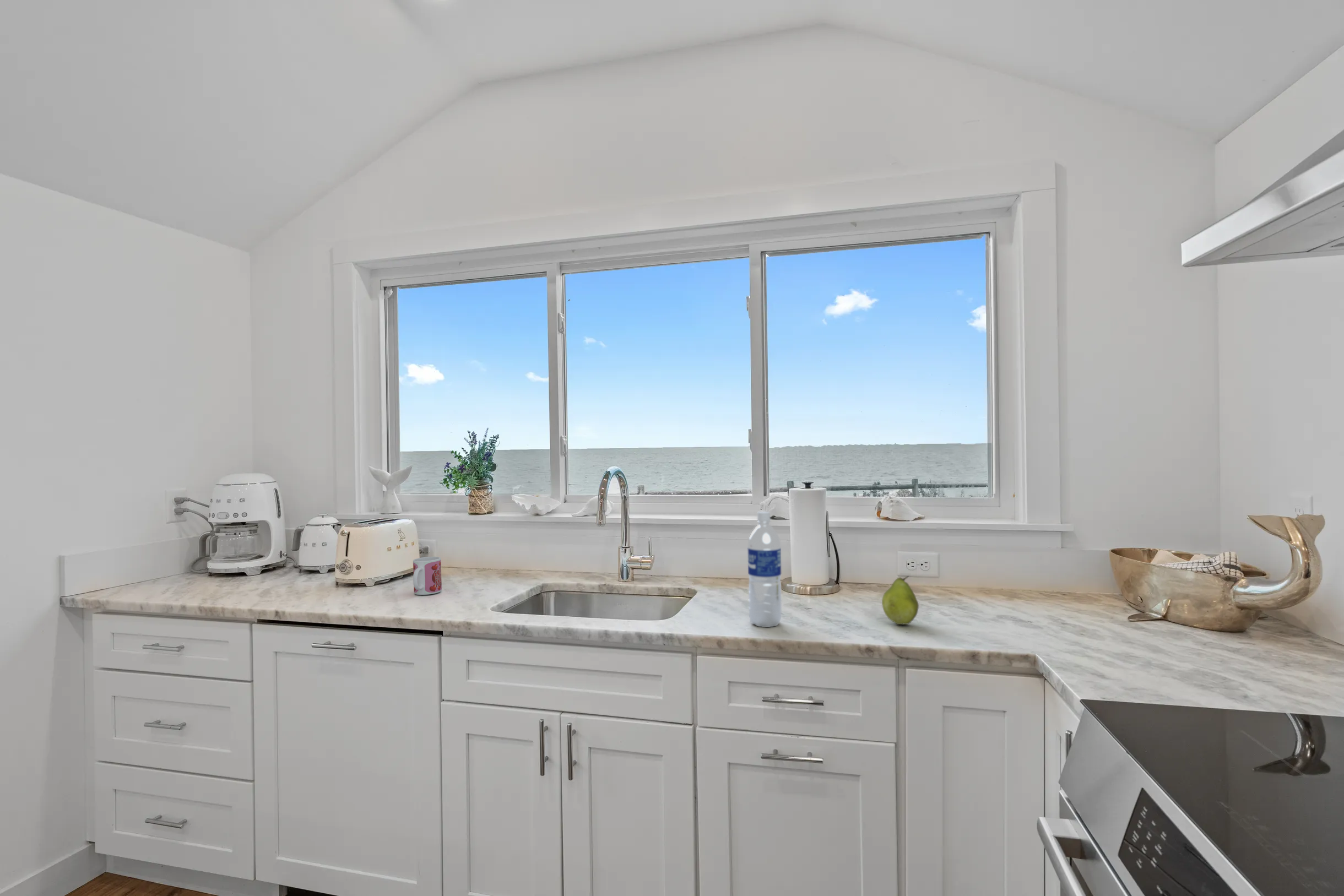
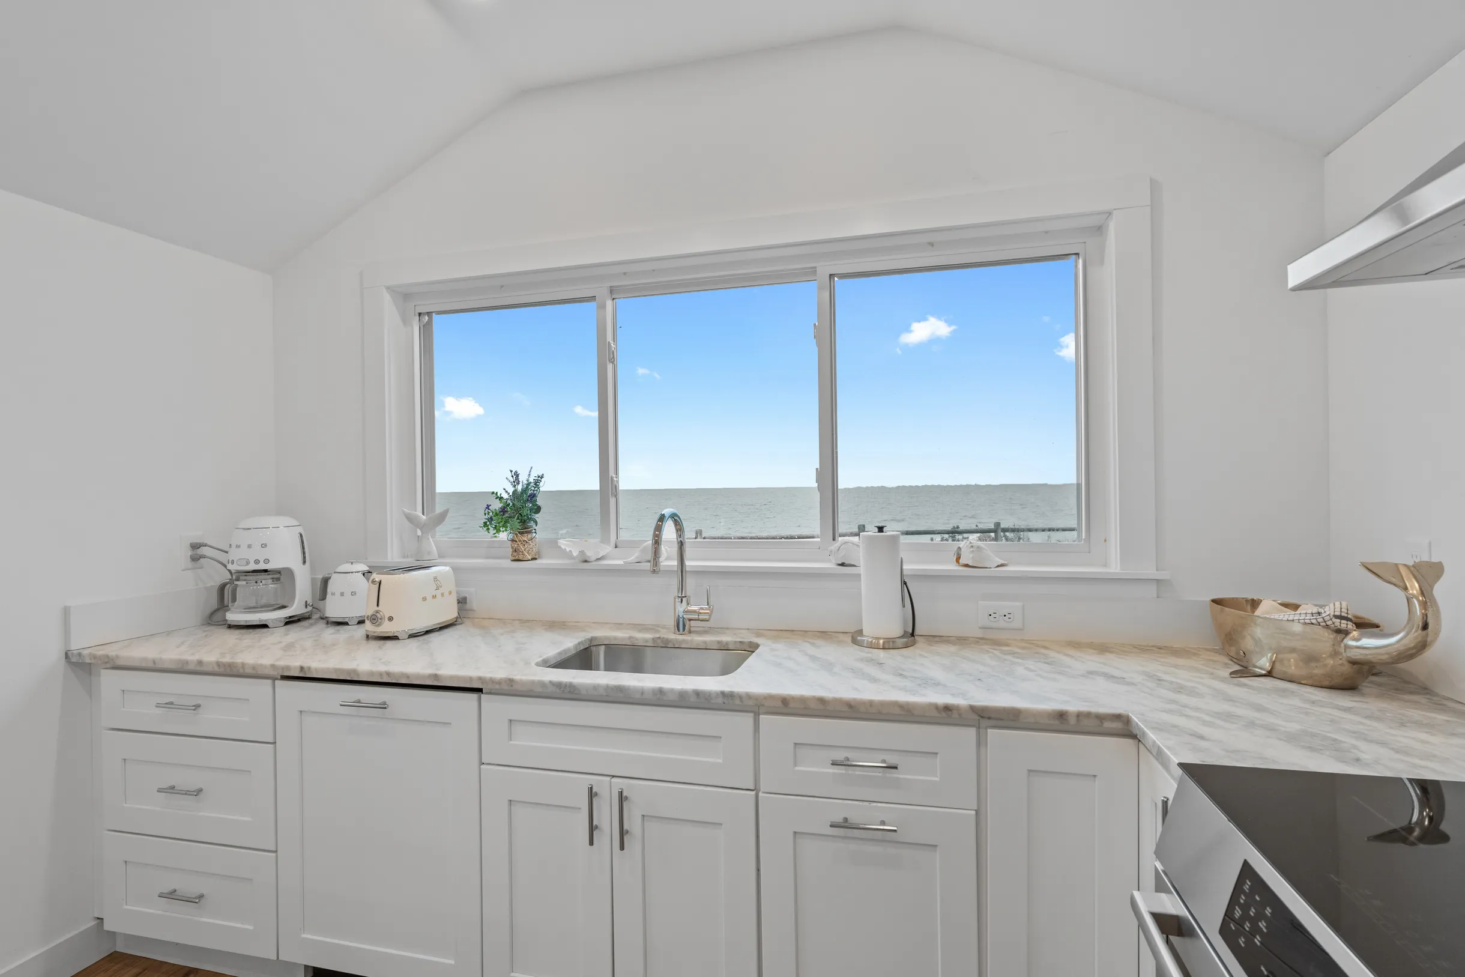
- fruit (899, 600)
- water bottle (765, 568)
- mug (423, 577)
